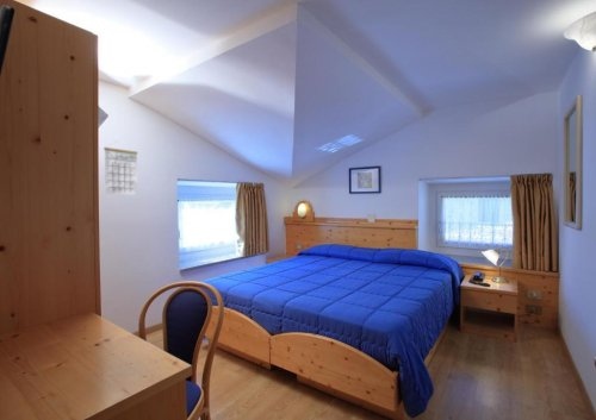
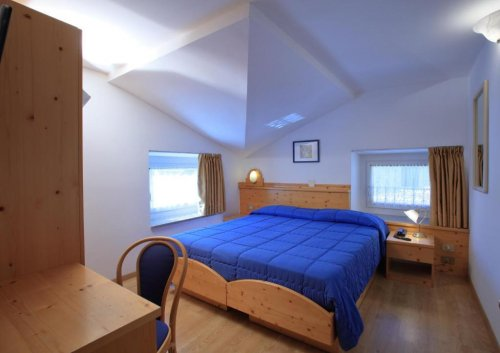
- calendar (122, 167)
